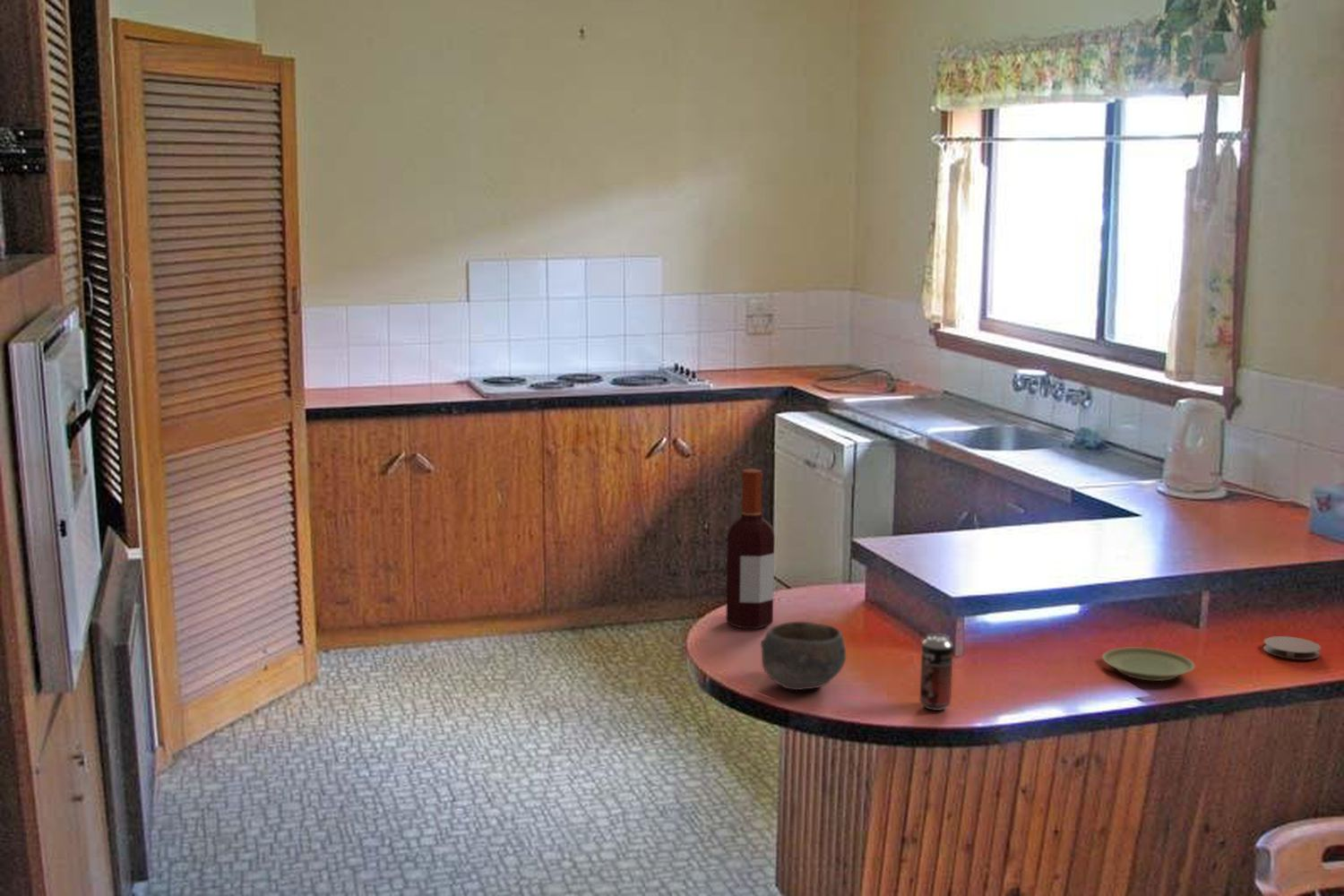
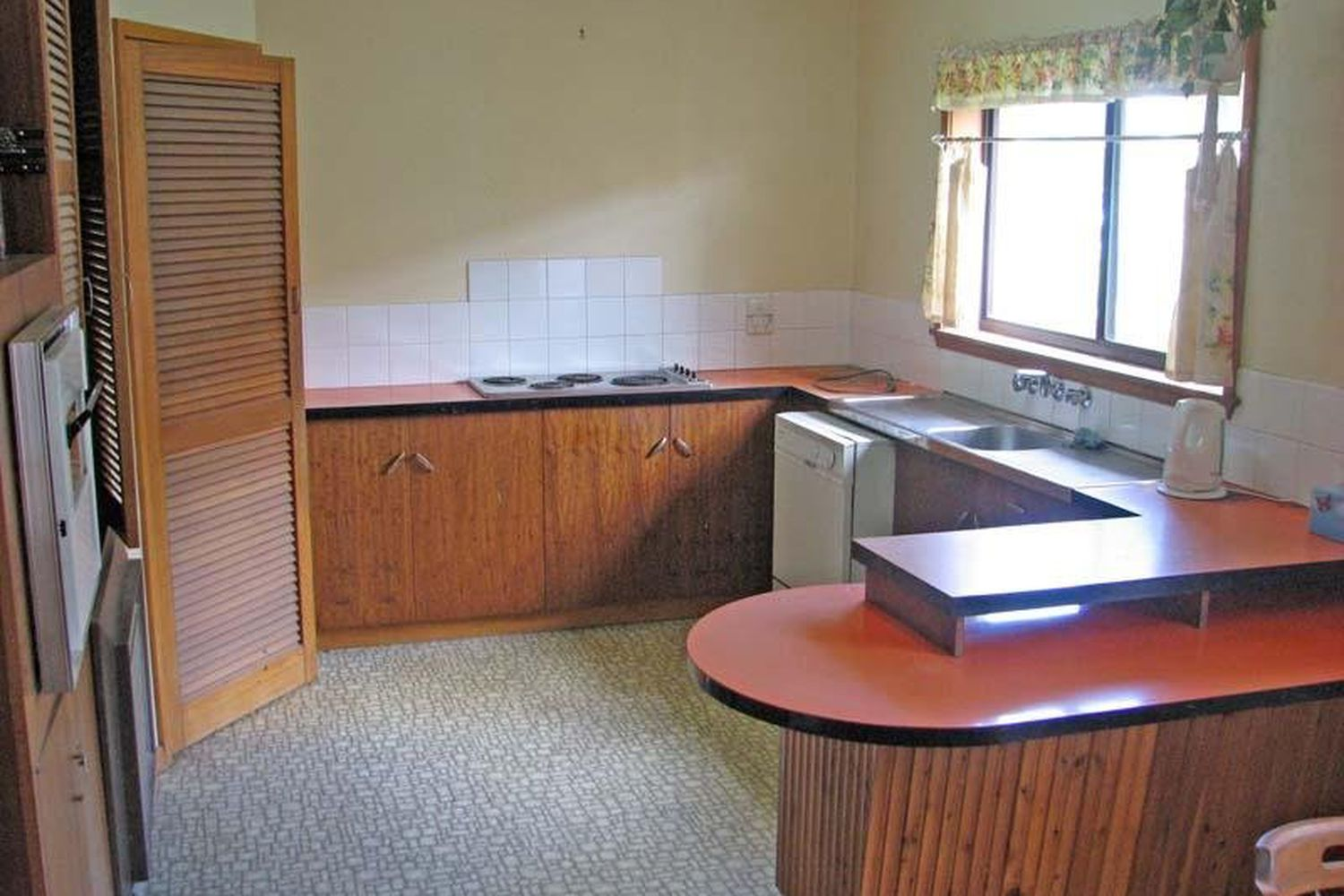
- plate (1147, 666)
- beverage can (936, 672)
- bottle (750, 547)
- bowl (803, 658)
- coaster (1291, 647)
